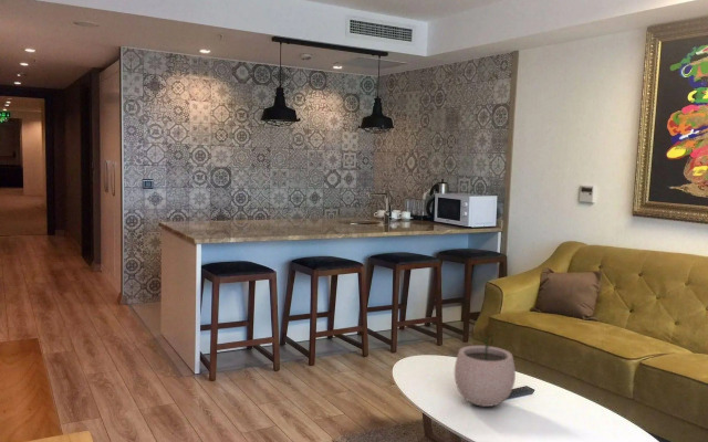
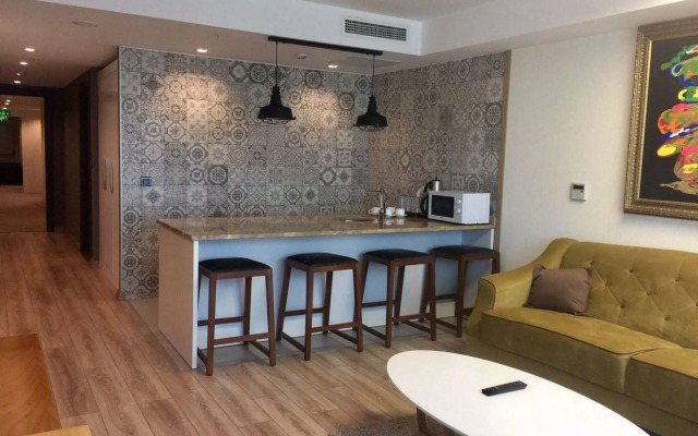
- plant pot (485, 367)
